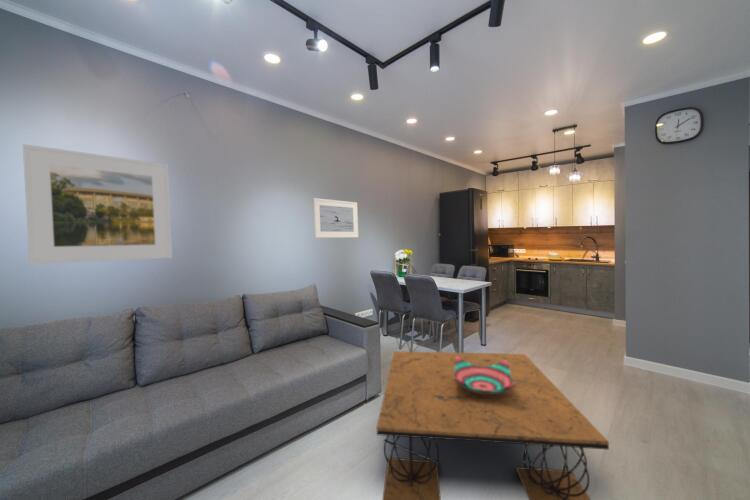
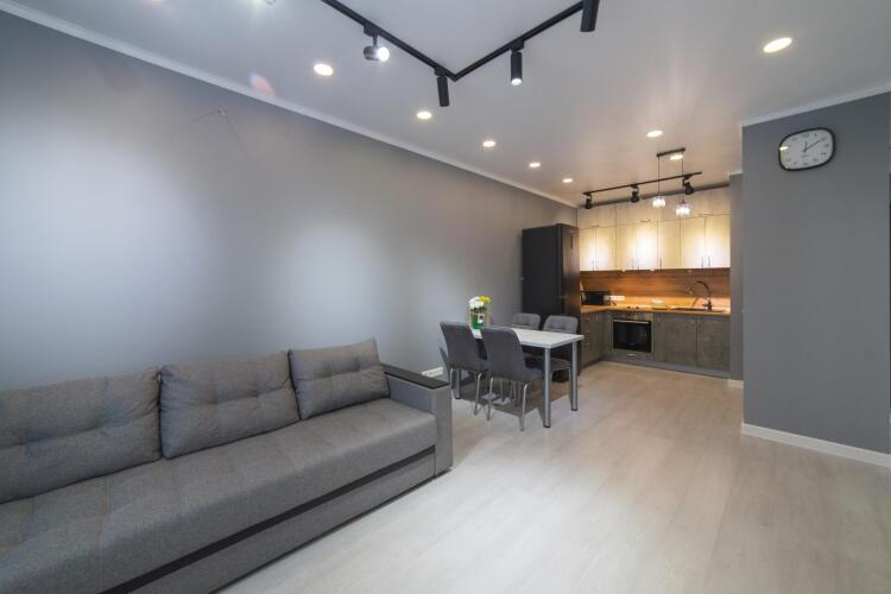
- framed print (107, 208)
- coffee table (468, 411)
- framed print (337, 219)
- decorative bowl (482, 378)
